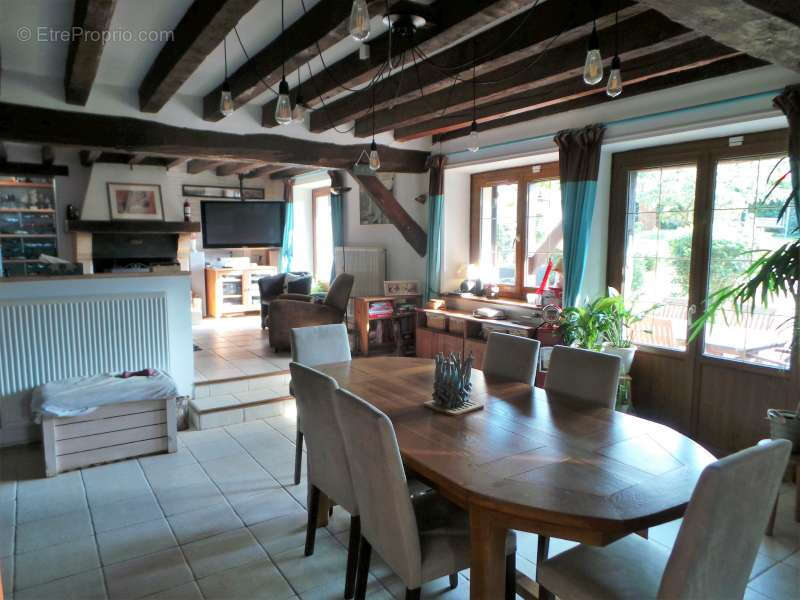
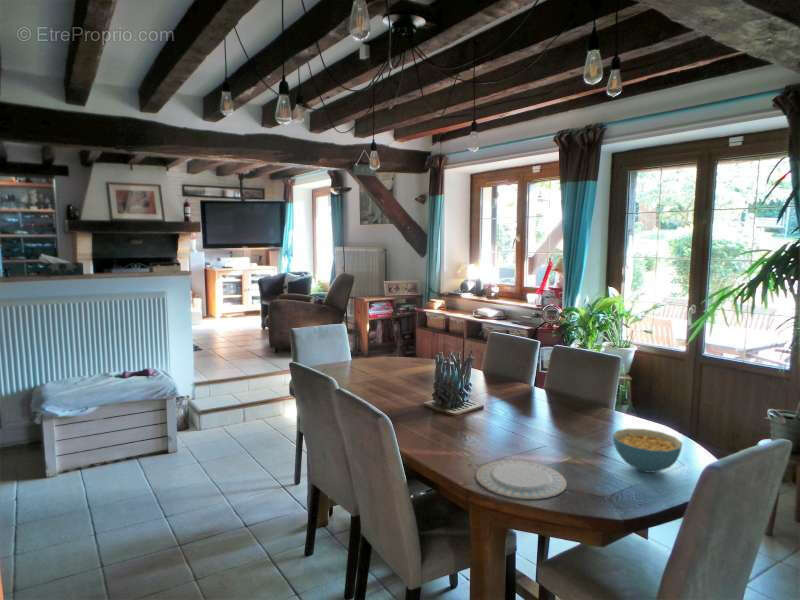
+ cereal bowl (646, 454)
+ chinaware (520, 476)
